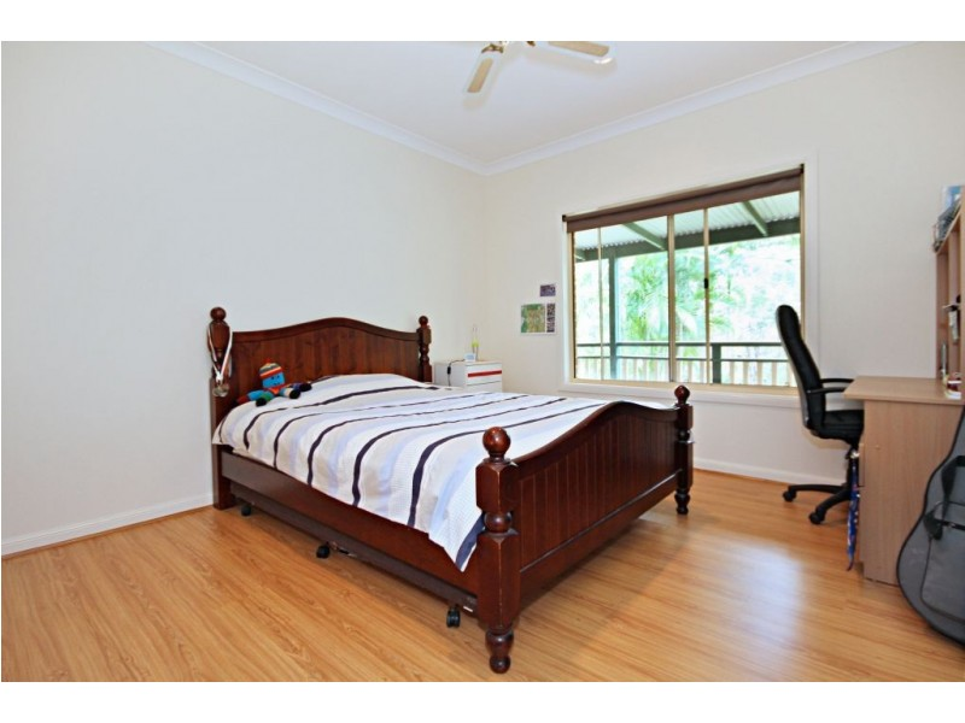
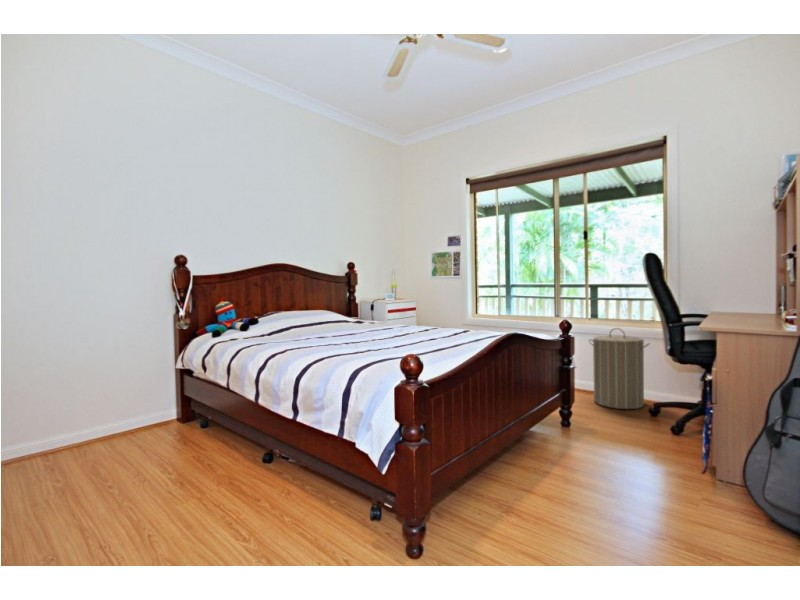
+ laundry hamper (618, 365)
